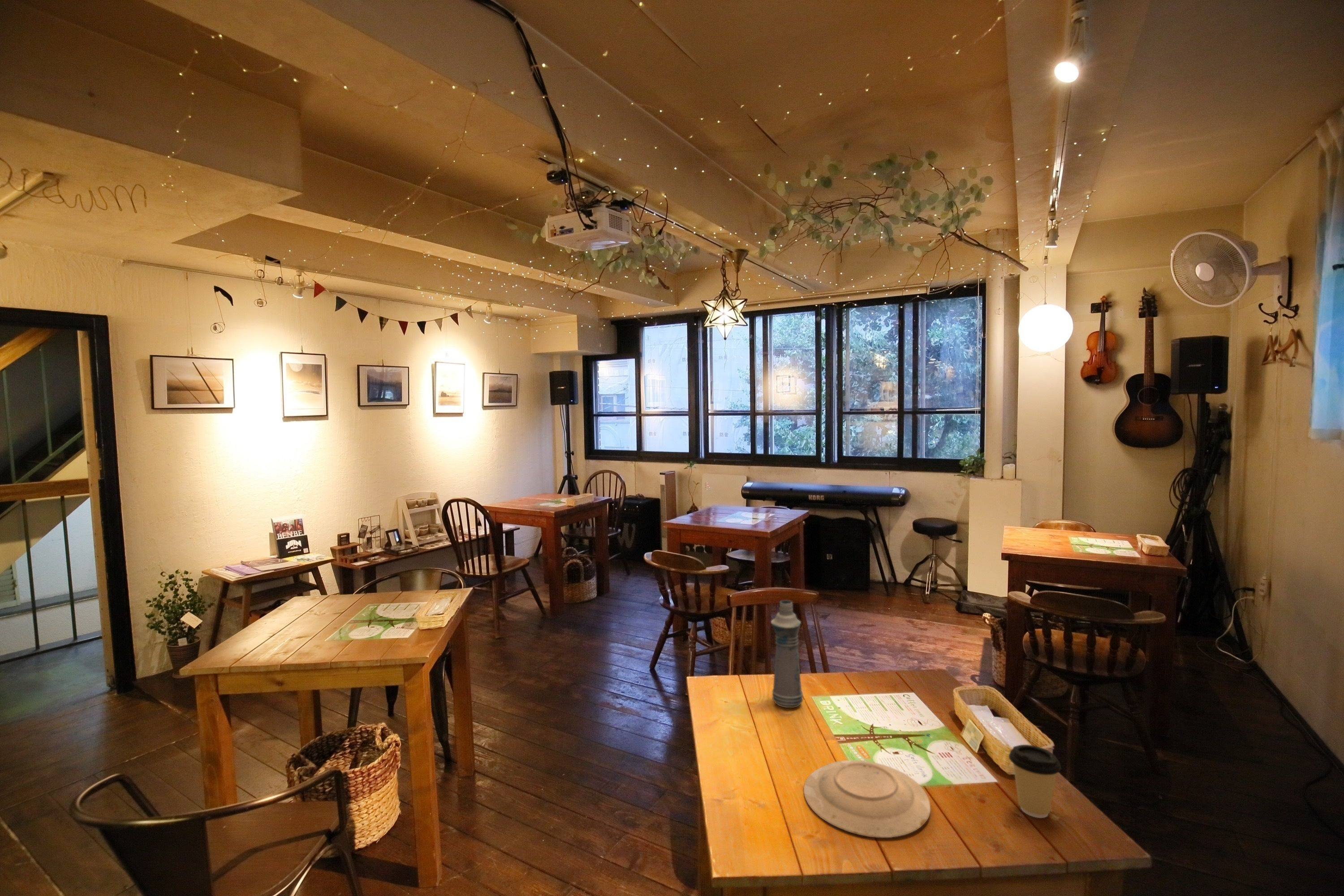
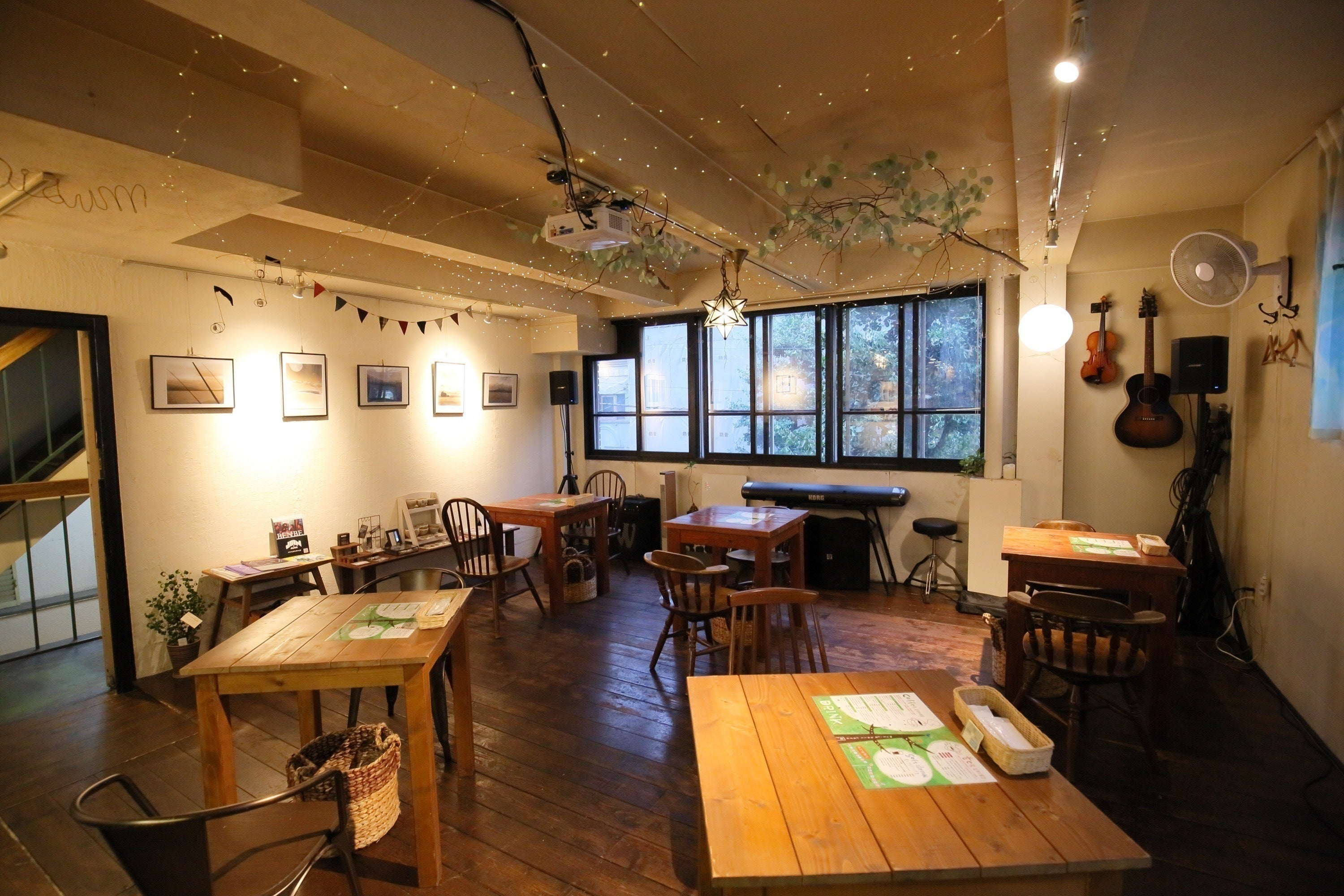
- bottle (787, 652)
- coffee cup (1034, 781)
- plate (865, 788)
